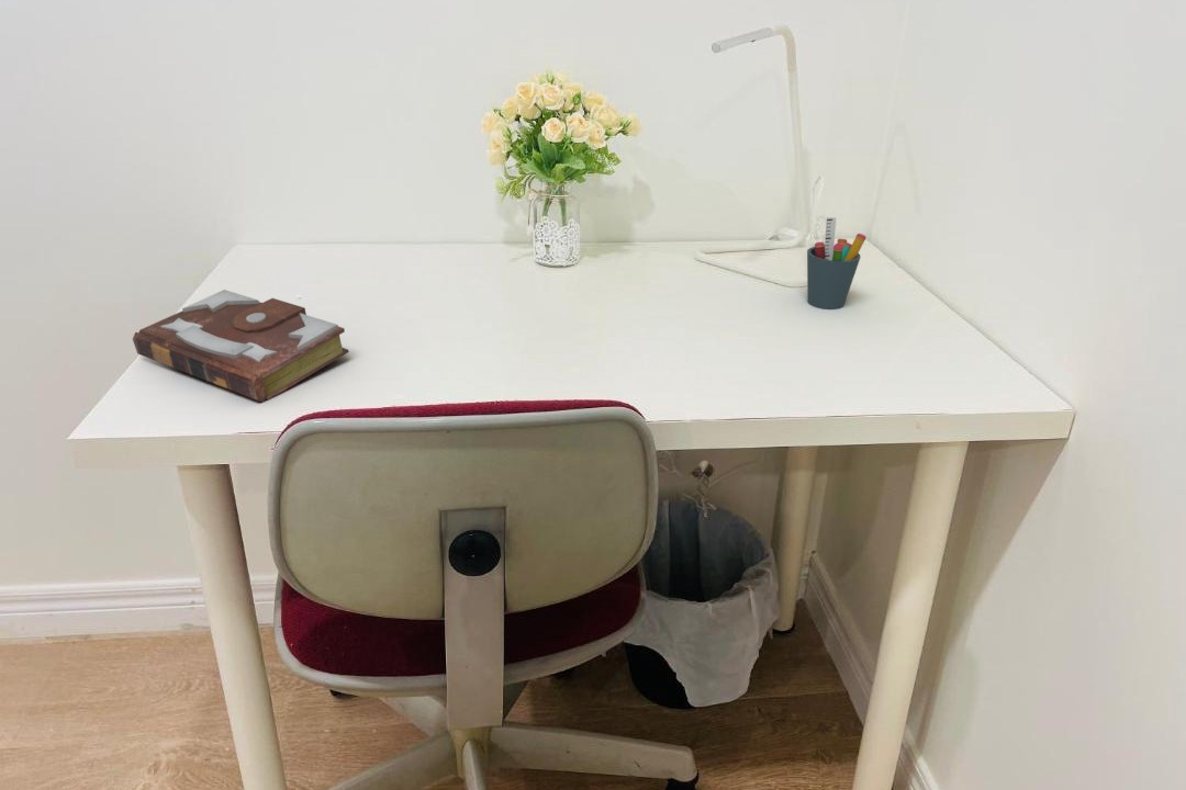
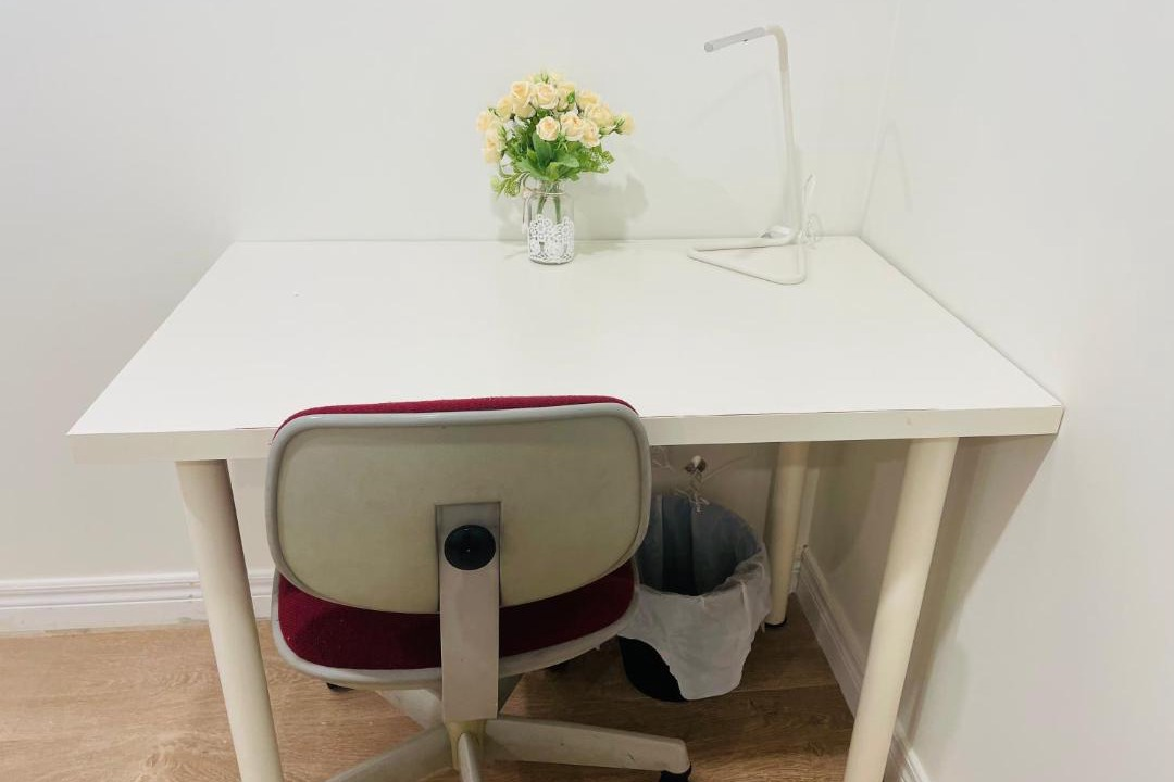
- pen holder (832, 264)
- book (244, 339)
